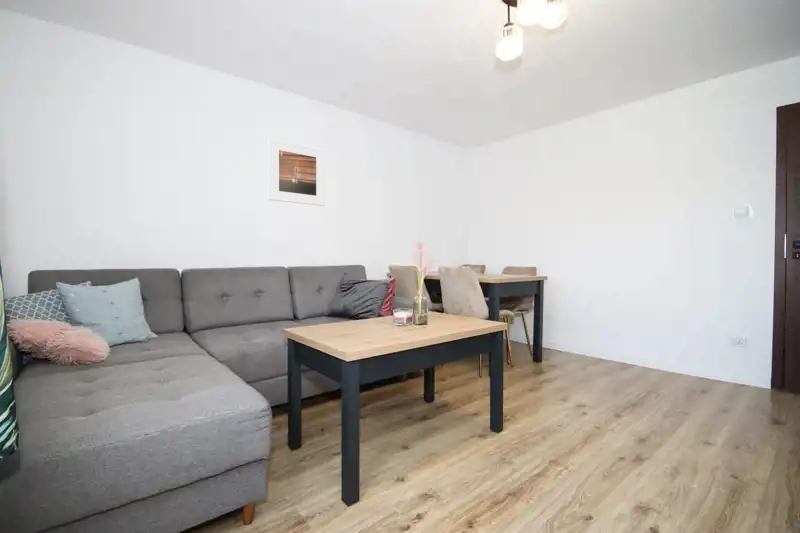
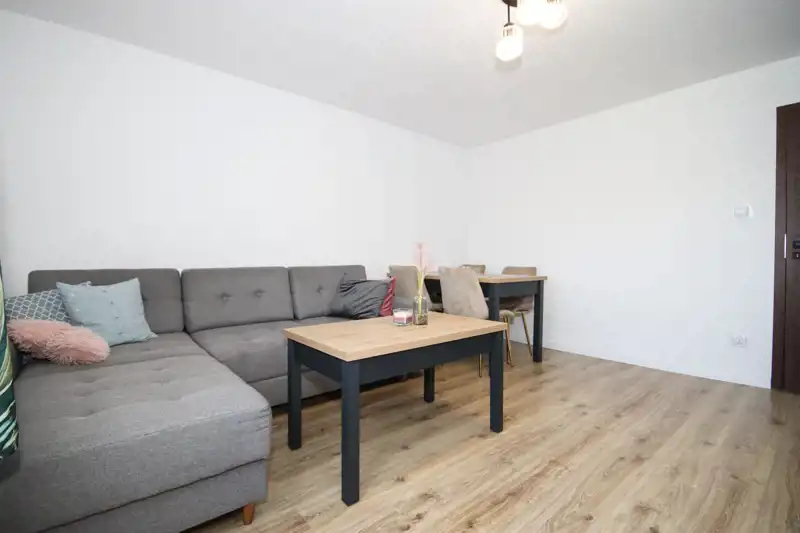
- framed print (297, 173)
